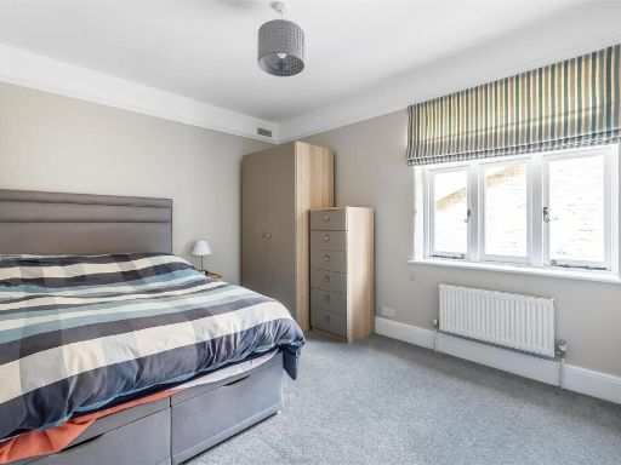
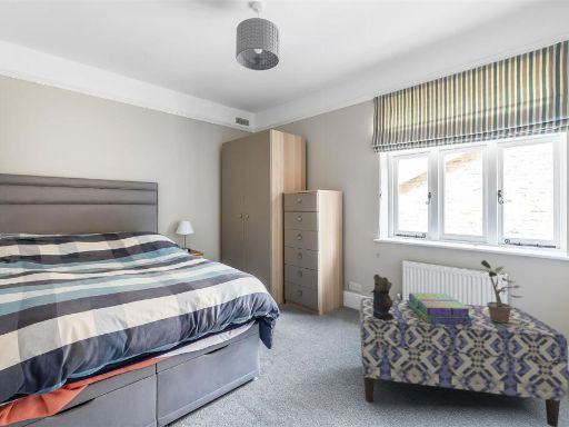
+ teddy bear (381, 296)
+ potted plant (499, 289)
+ stack of books (437, 306)
+ bench (445, 351)
